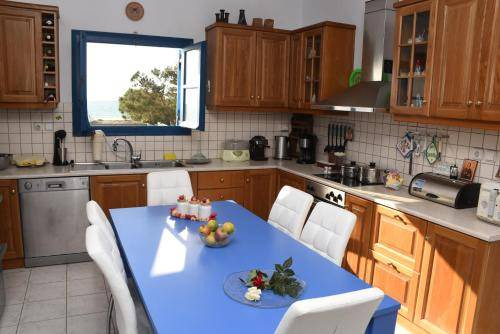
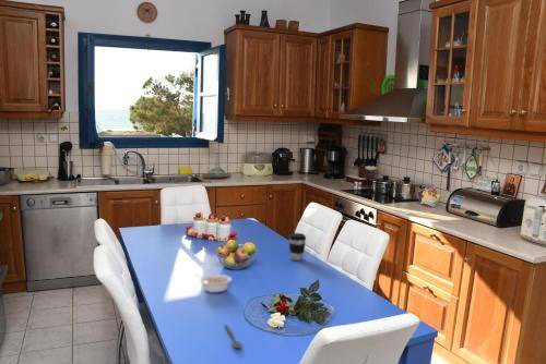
+ spoon (232, 336)
+ coffee cup (296, 246)
+ legume (214, 283)
